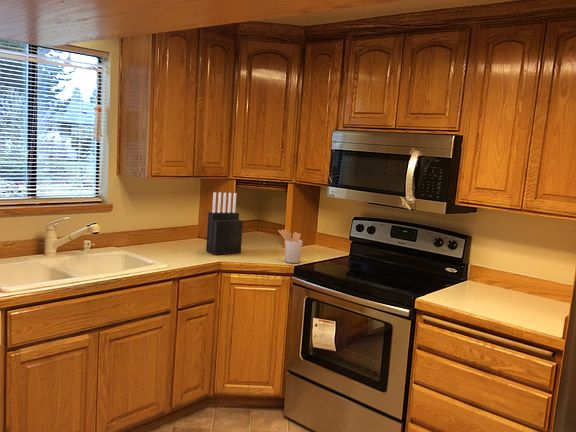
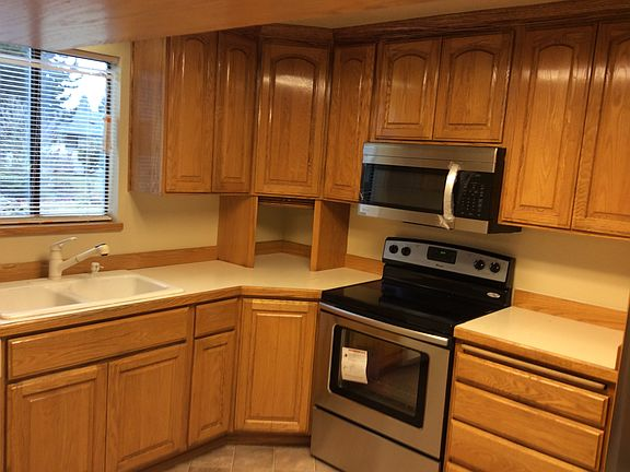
- utensil holder (289, 245)
- knife block (226, 223)
